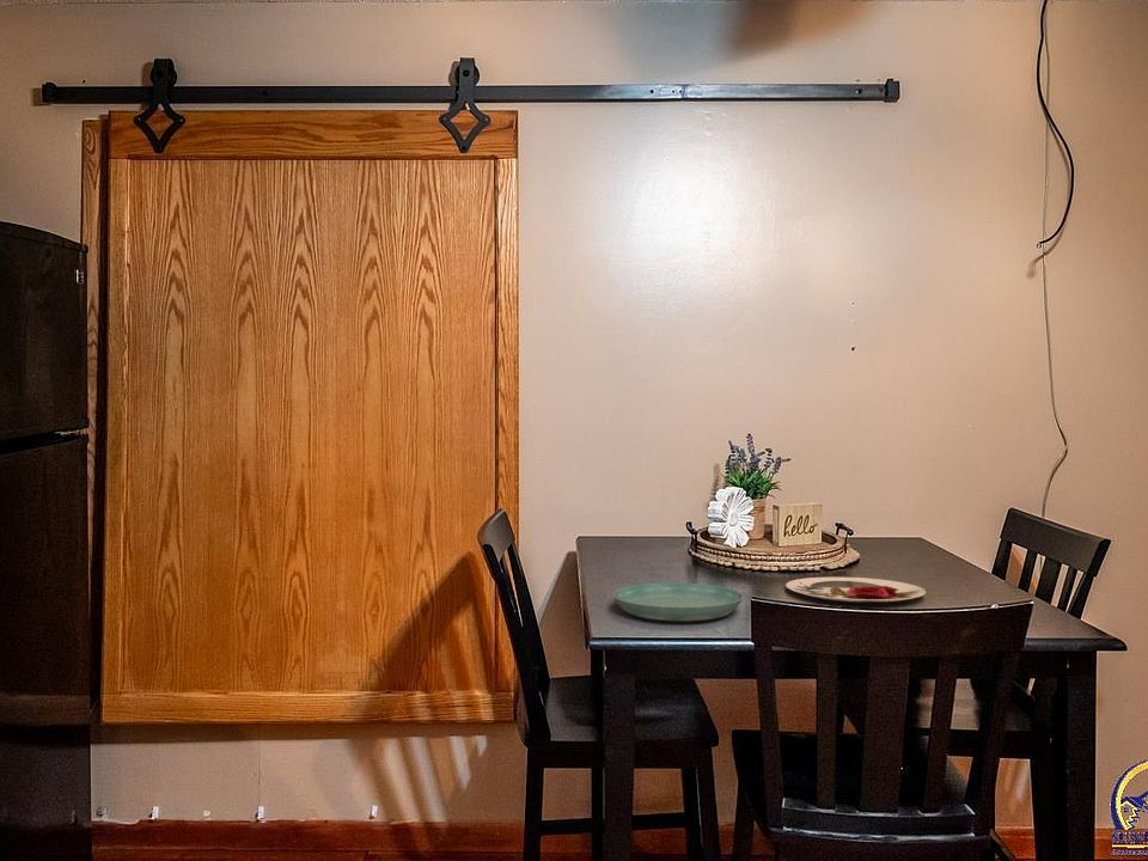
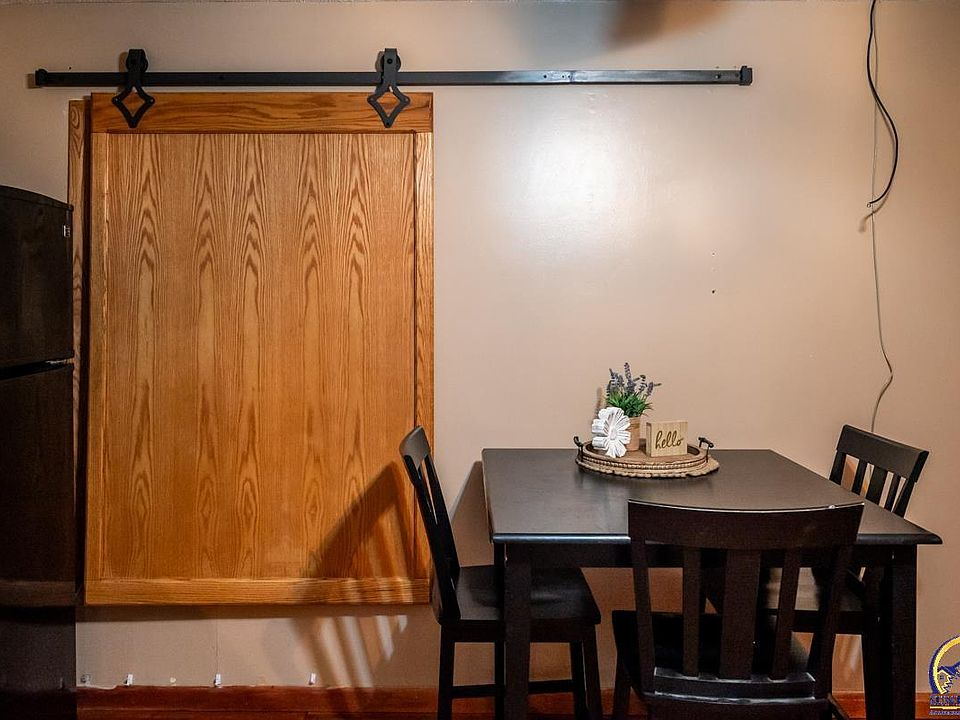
- saucer (677, 602)
- plate (855, 587)
